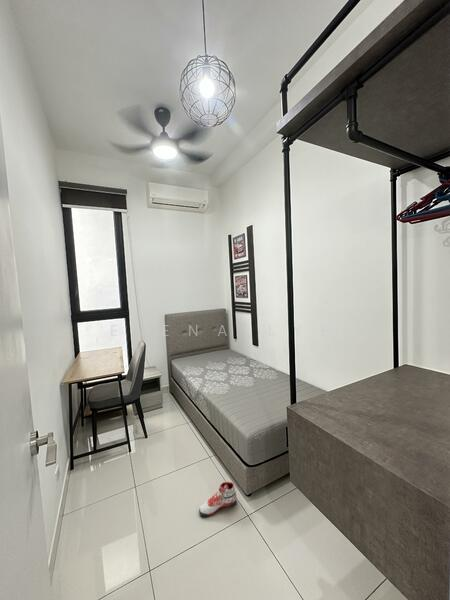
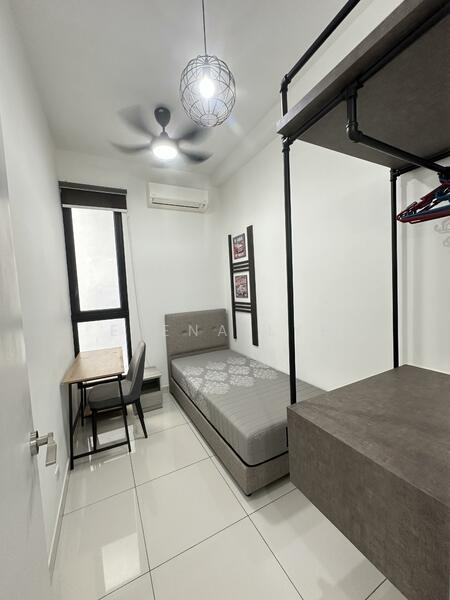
- sneaker (217, 496)
